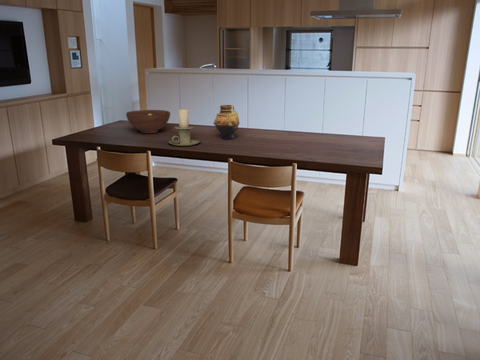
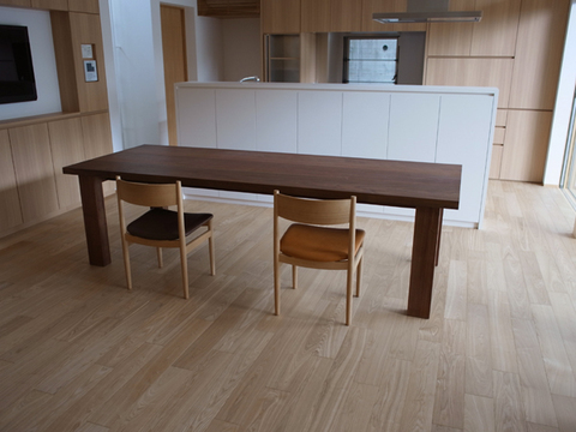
- fruit bowl (148, 122)
- vase (226, 122)
- candle holder (183, 126)
